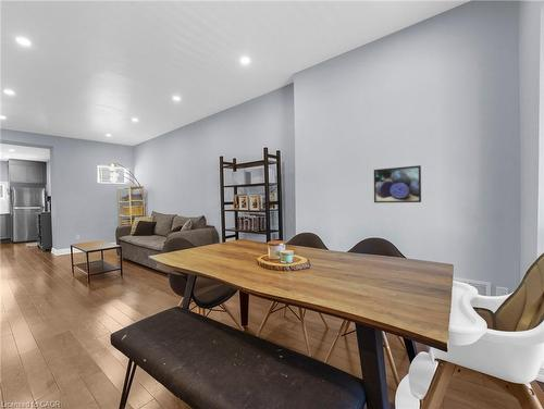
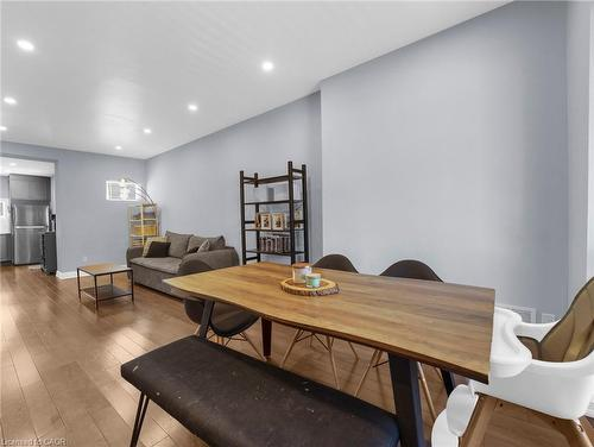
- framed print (396, 185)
